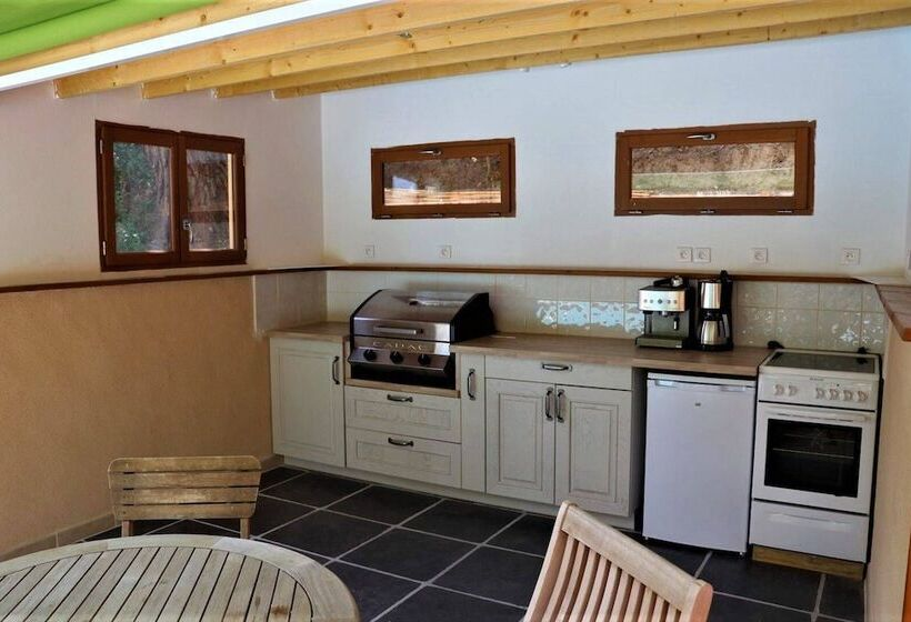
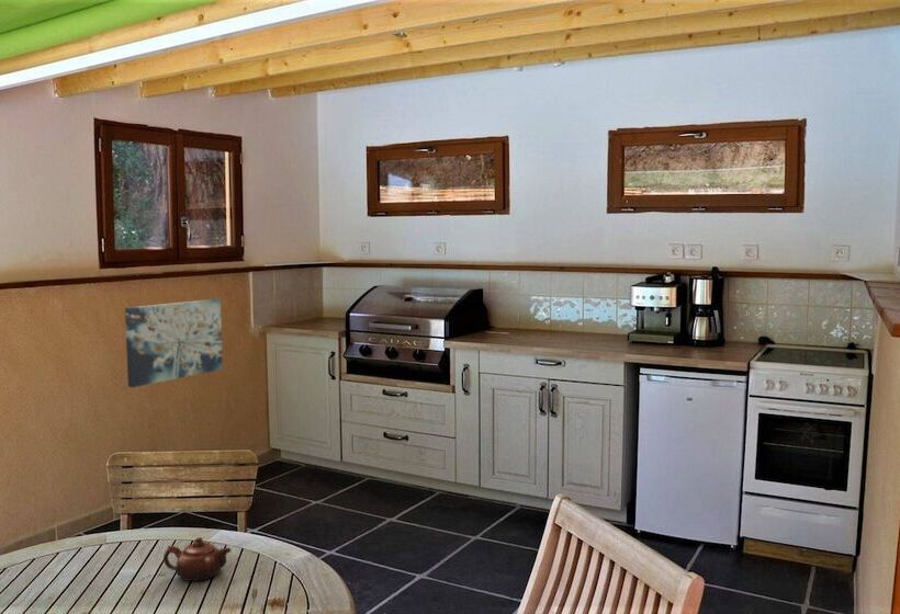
+ teapot (196, 555)
+ wall art (177, 340)
